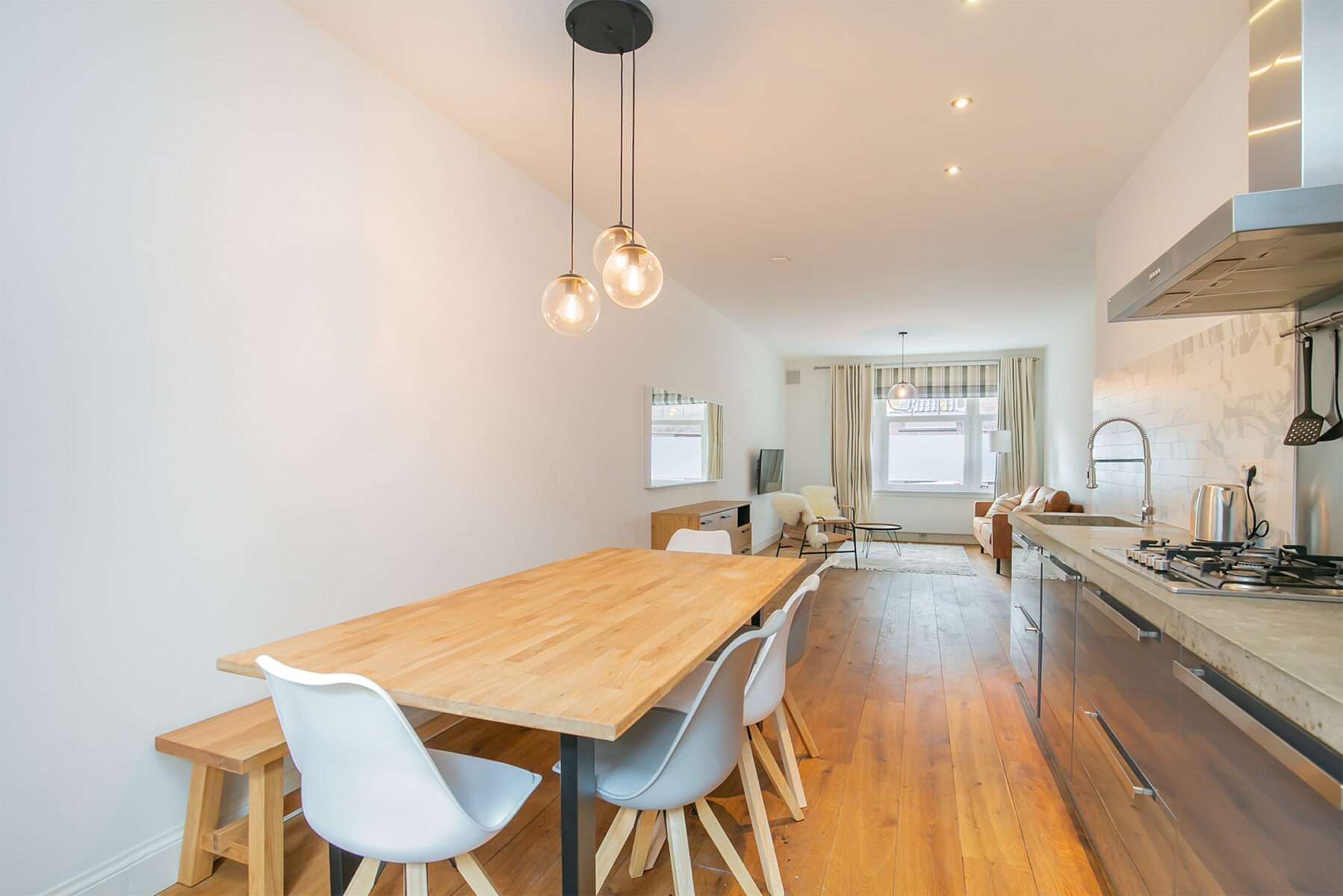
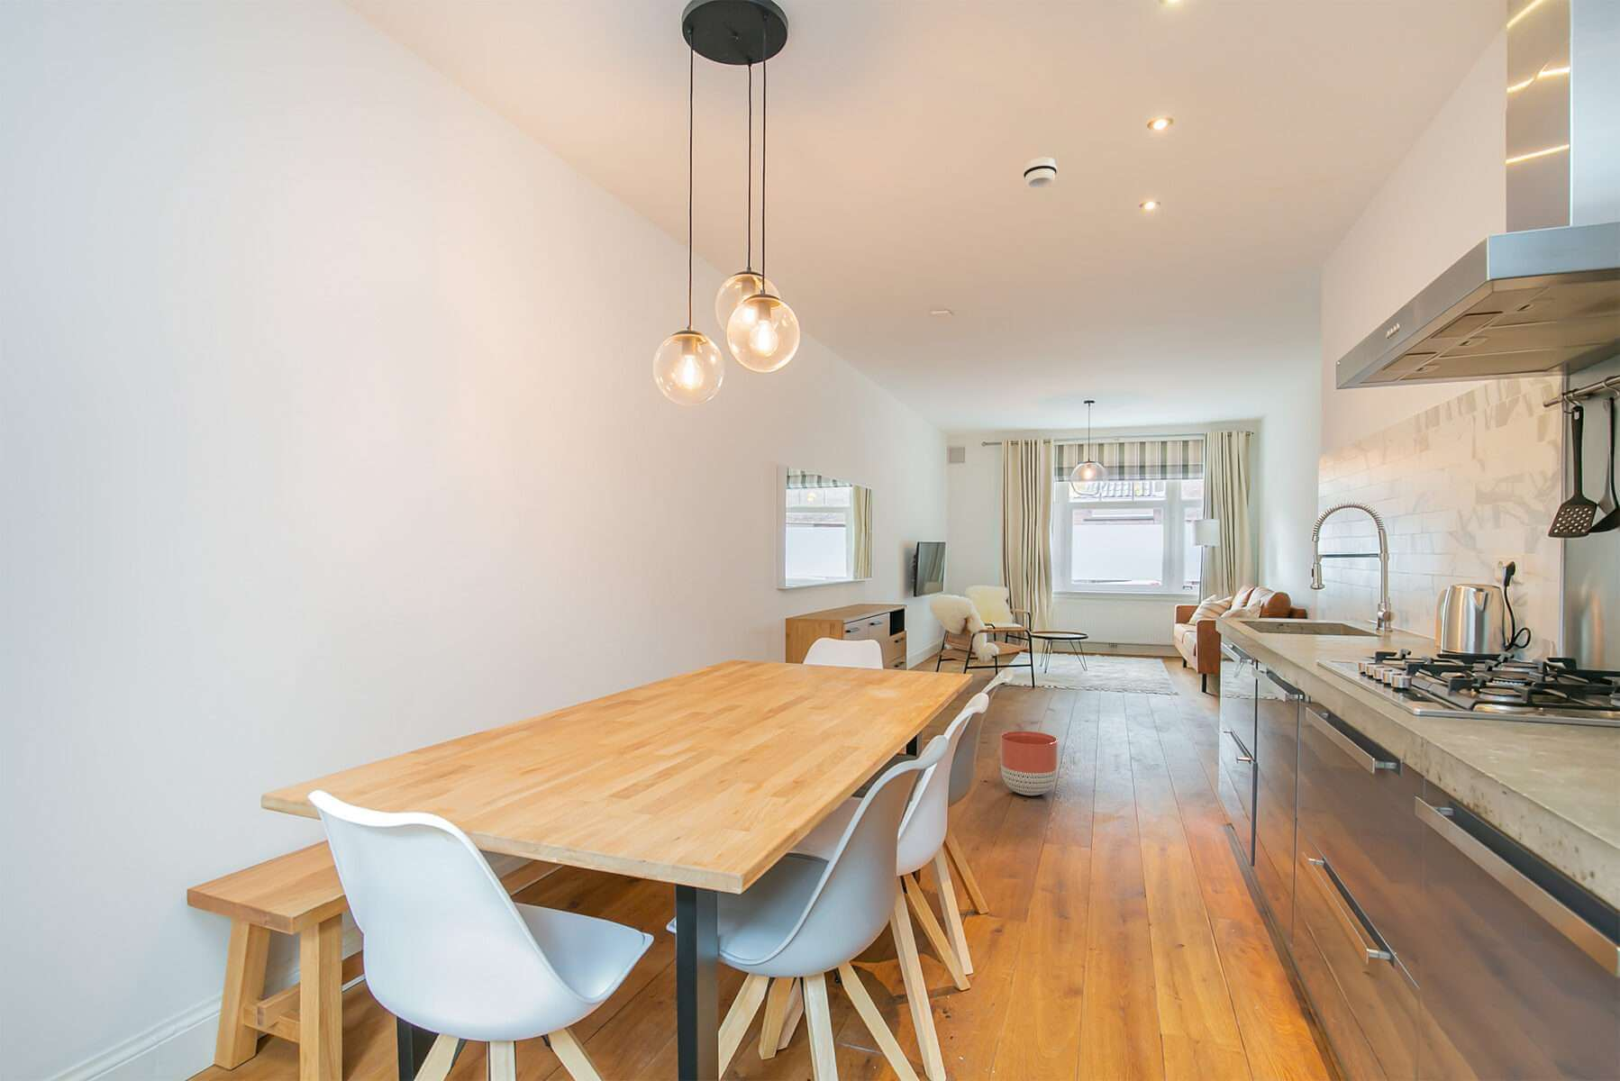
+ planter (1028, 765)
+ smoke detector (1040, 173)
